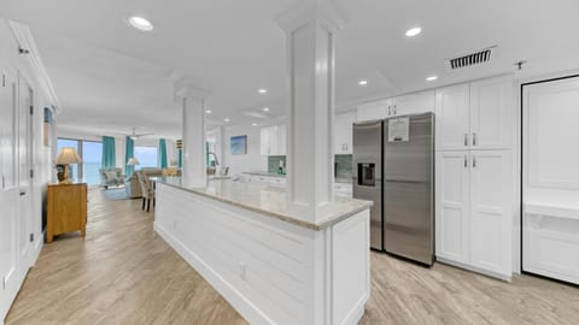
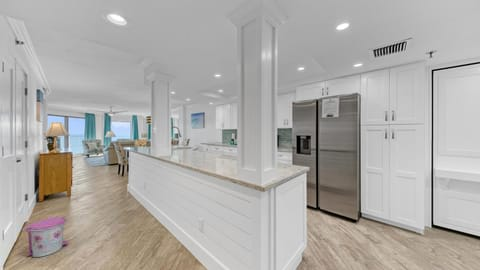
+ trash can (47, 235)
